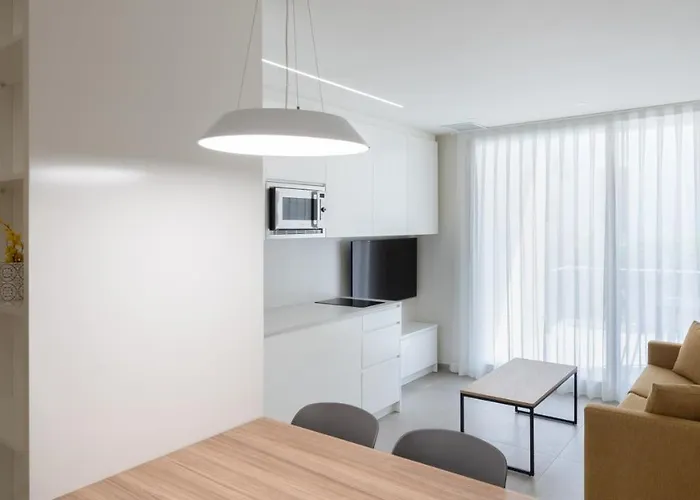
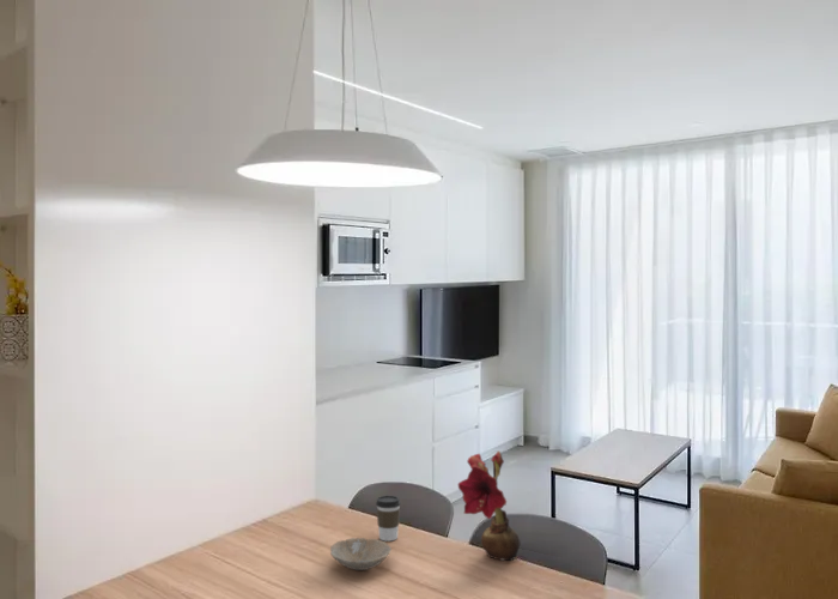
+ bowl (359, 557)
+ coffee cup (388, 518)
+ flower (490, 506)
